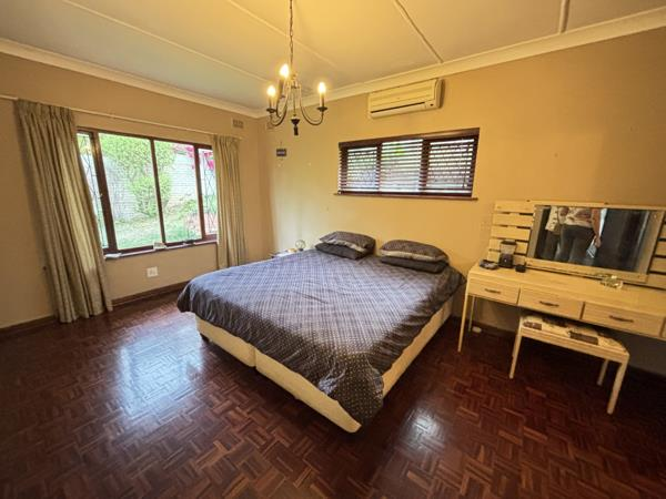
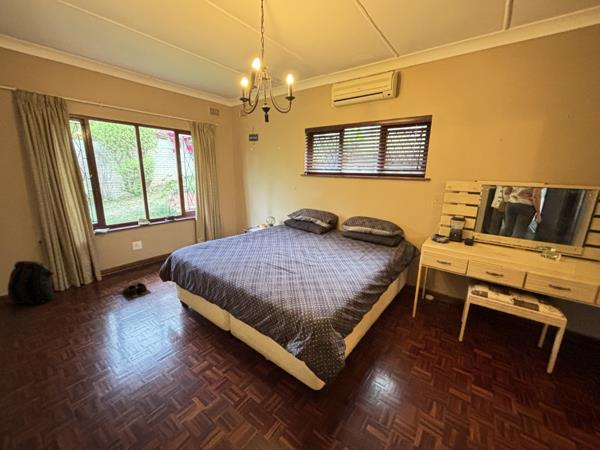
+ backpack (31, 280)
+ shoes (134, 287)
